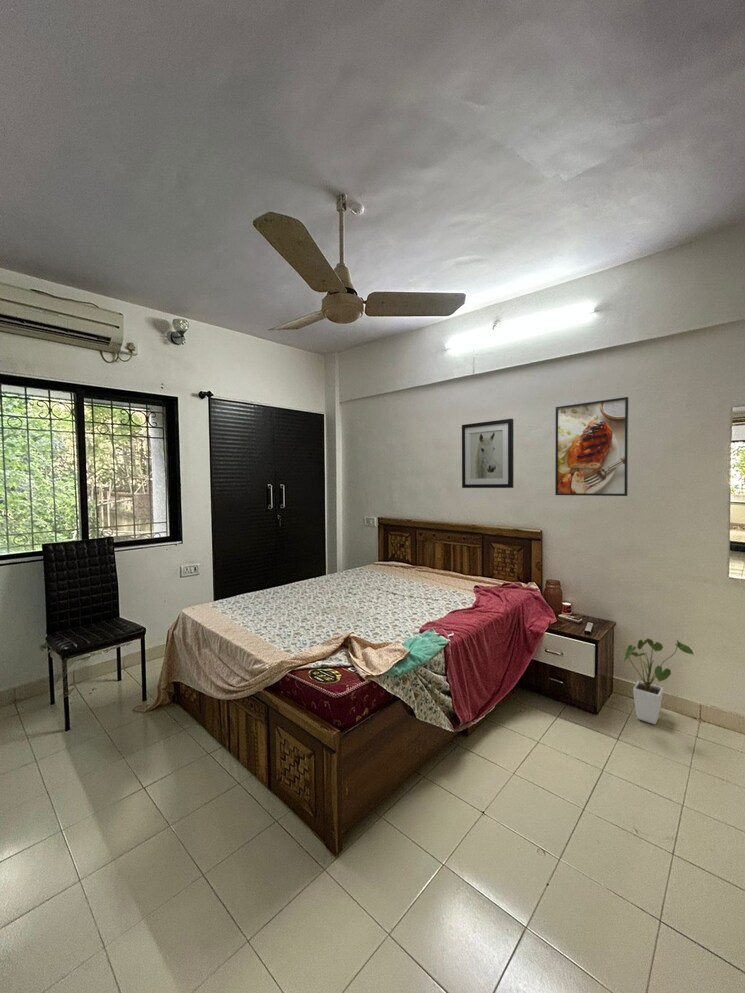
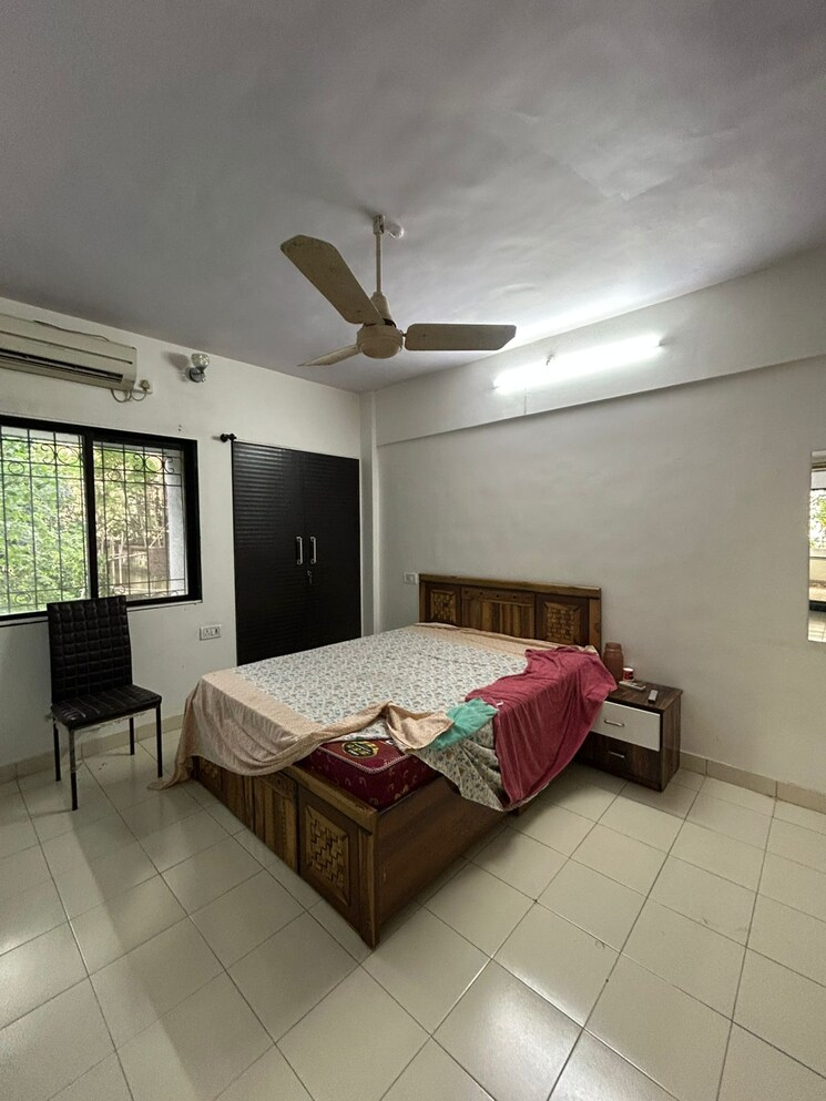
- house plant (658, 681)
- wall art (486, 455)
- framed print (589, 449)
